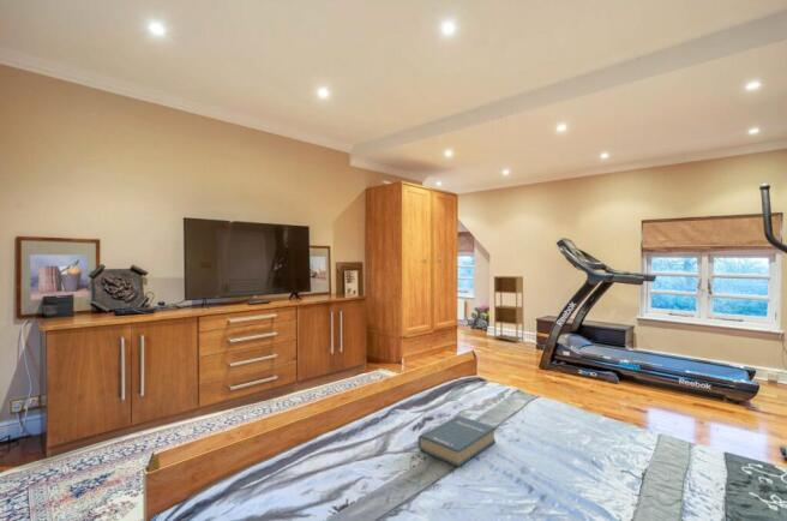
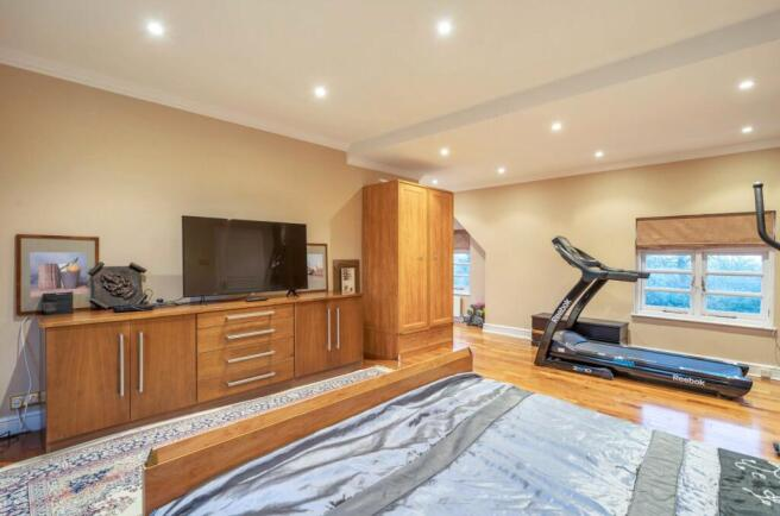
- shelving unit (509, 307)
- hardback book (457, 437)
